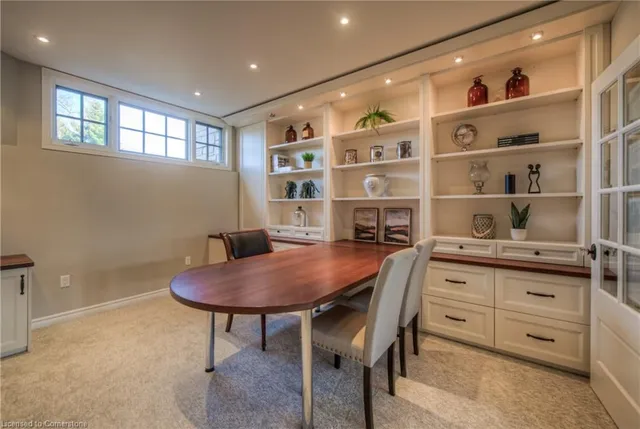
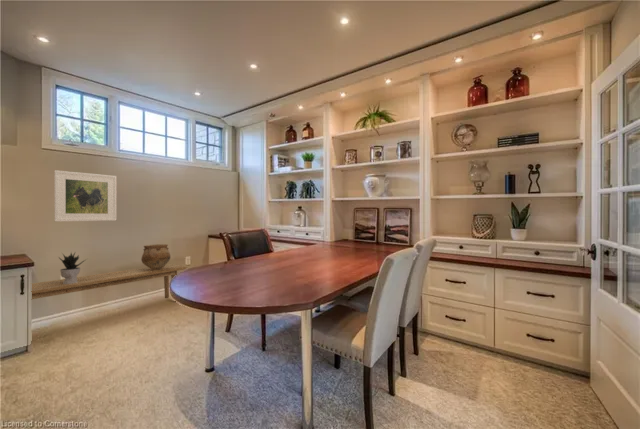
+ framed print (87, 197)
+ bench (94, 288)
+ potted plant (68, 266)
+ ceramic pot (156, 256)
